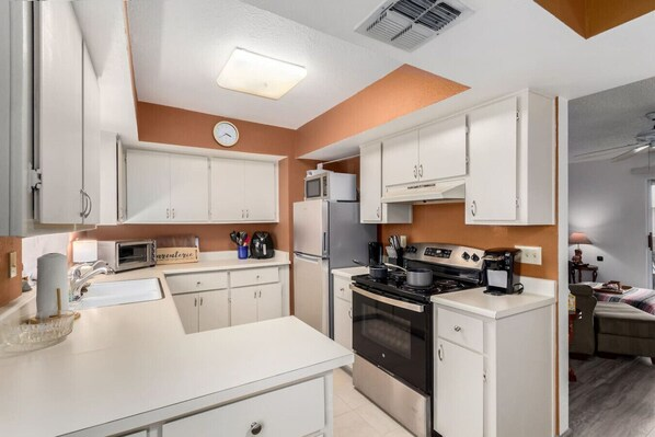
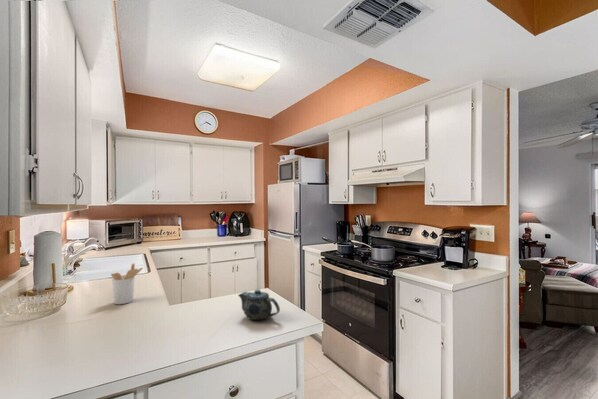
+ utensil holder (127, 283)
+ chinaware (258, 303)
